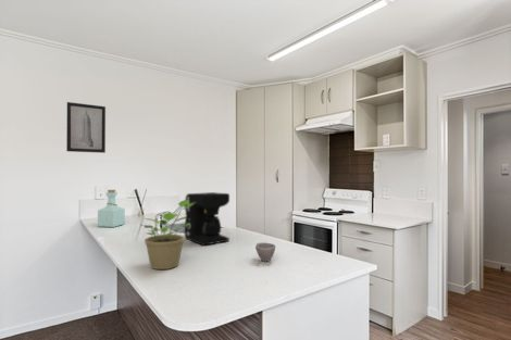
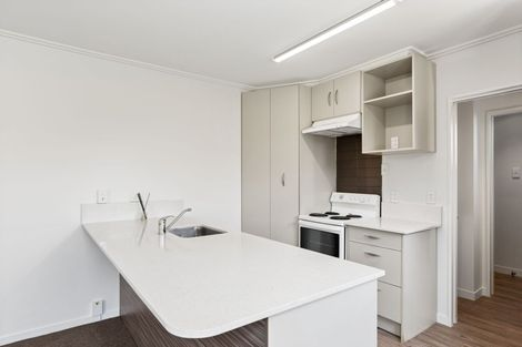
- bottle (112, 207)
- coffee maker (207, 216)
- wall art (86, 128)
- potted plant (164, 235)
- cup (263, 251)
